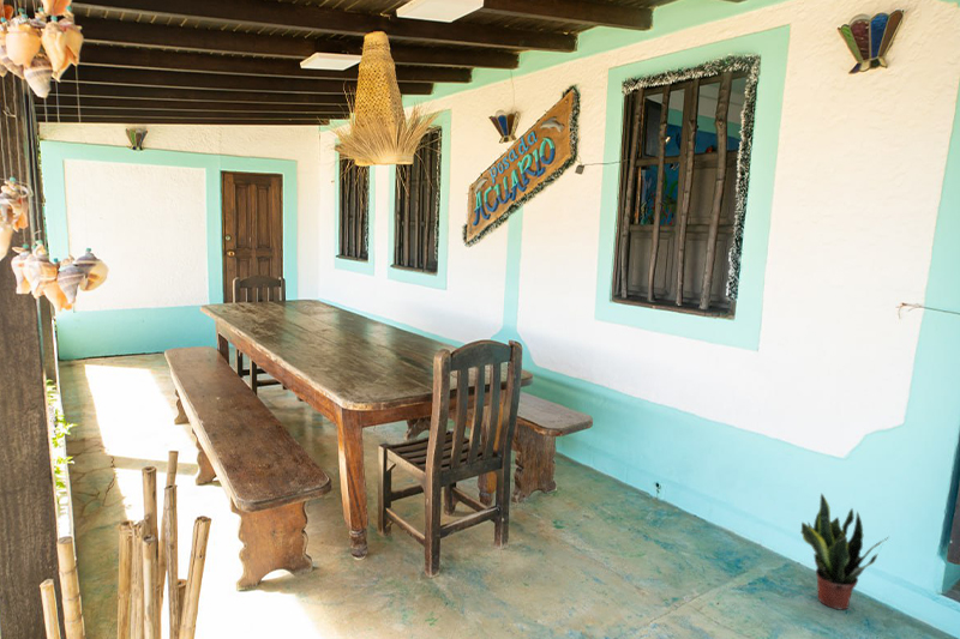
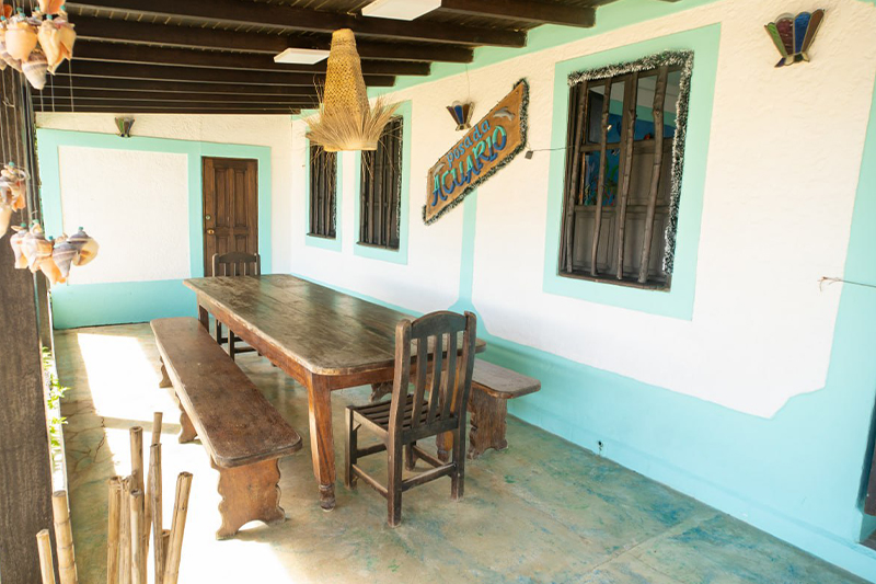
- potted plant (836, 554)
